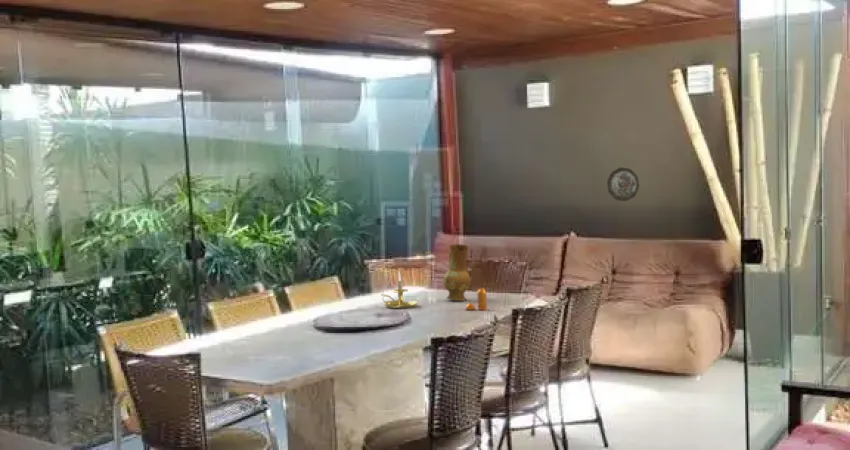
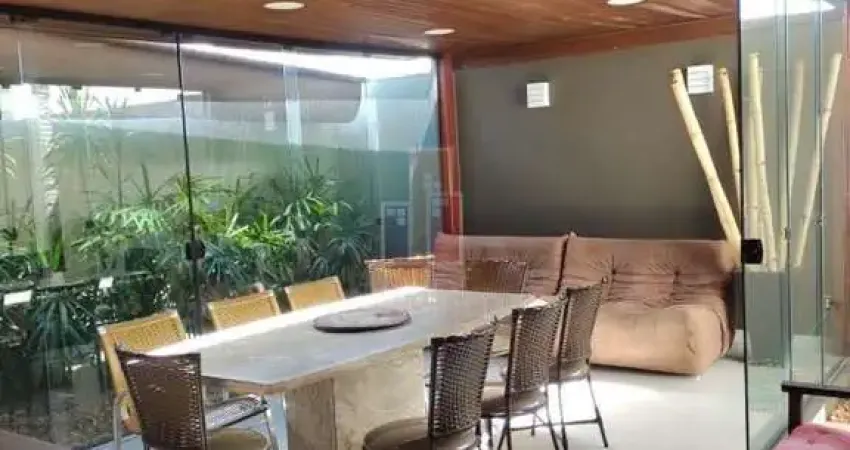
- decorative plate (623, 184)
- pepper shaker (478, 298)
- ceramic jug (455, 272)
- candle holder (397, 289)
